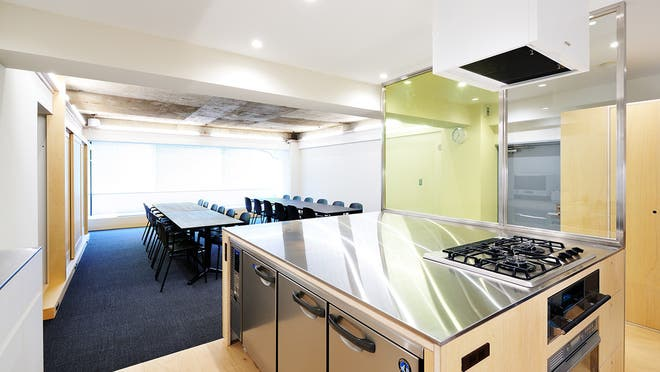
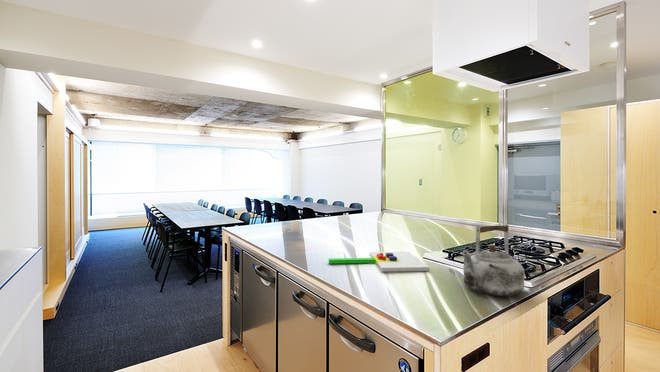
+ chopping board (373, 259)
+ kettle (487, 258)
